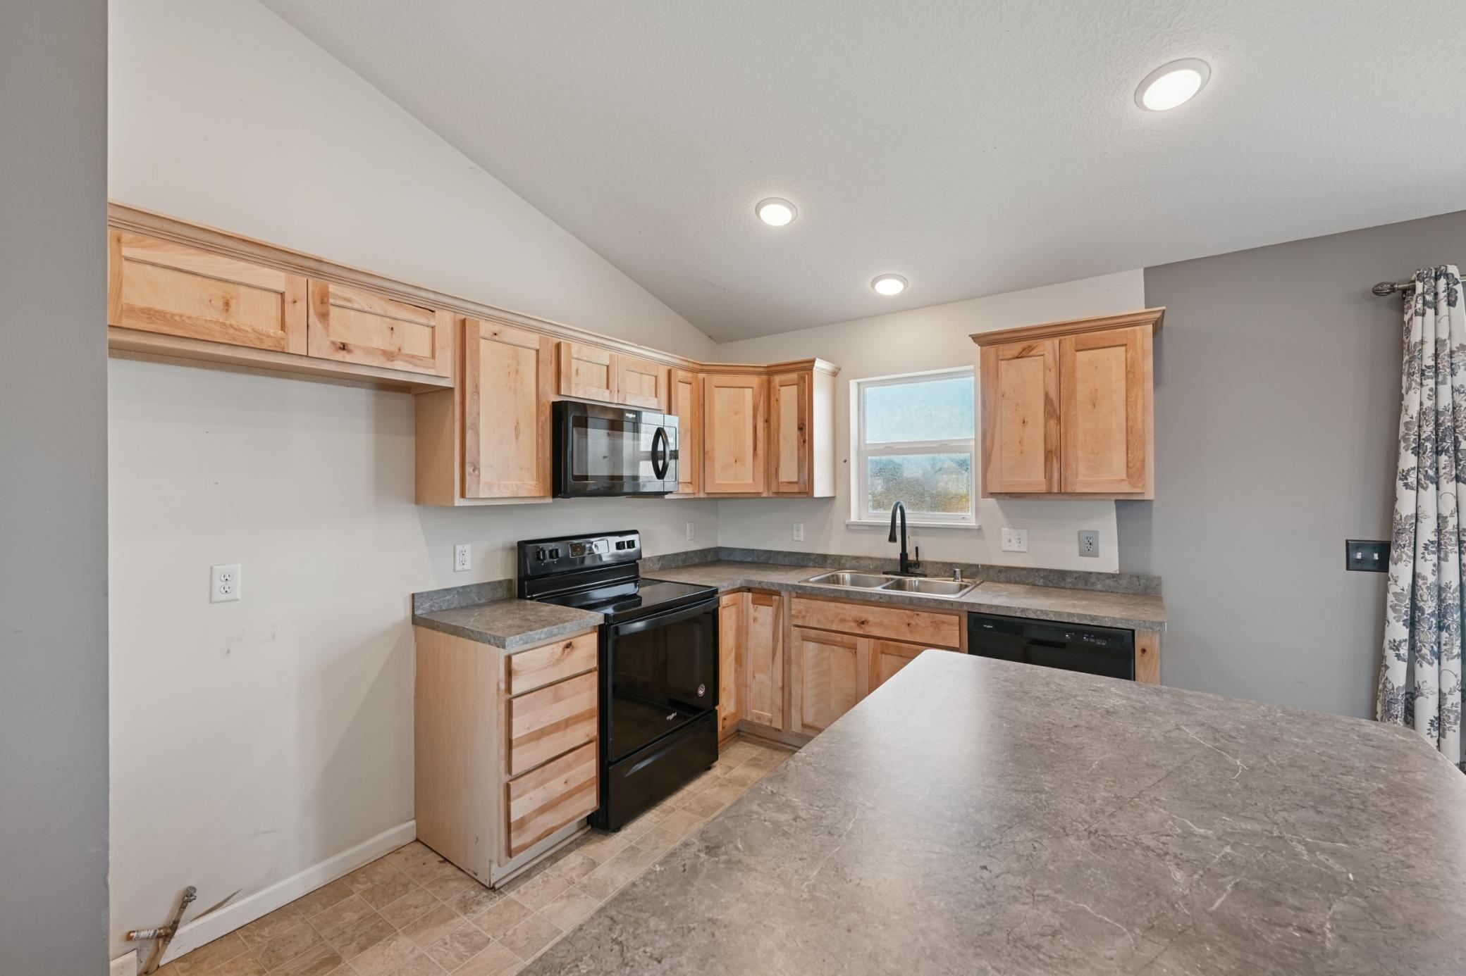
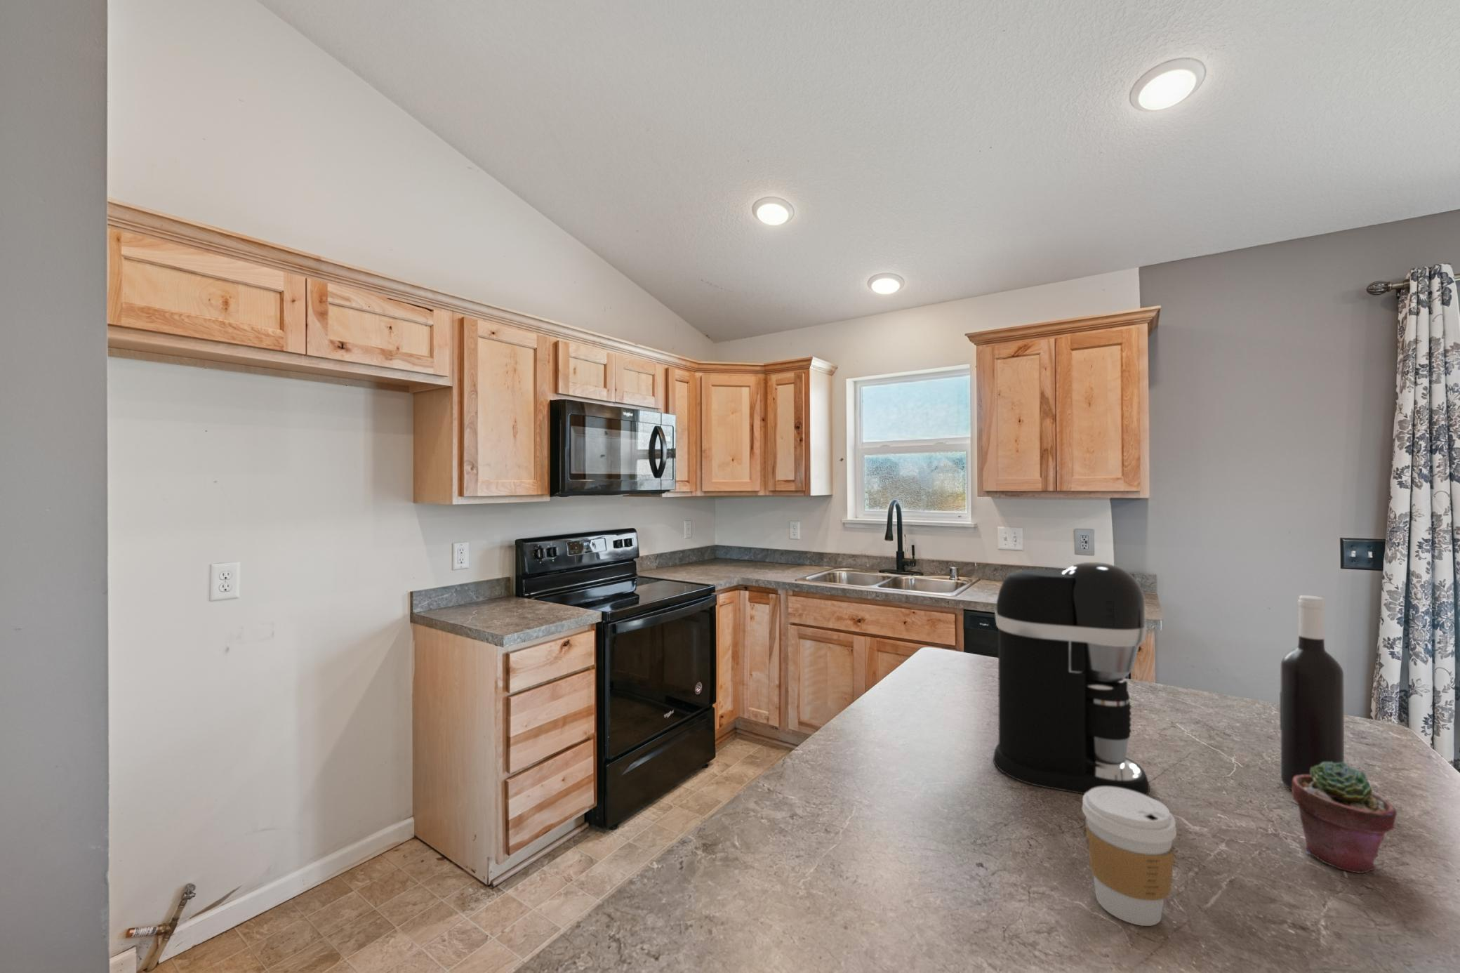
+ wine bottle (1311, 694)
+ coffee maker (1067, 667)
+ potted succulent (1341, 811)
+ coffee cup (1127, 852)
